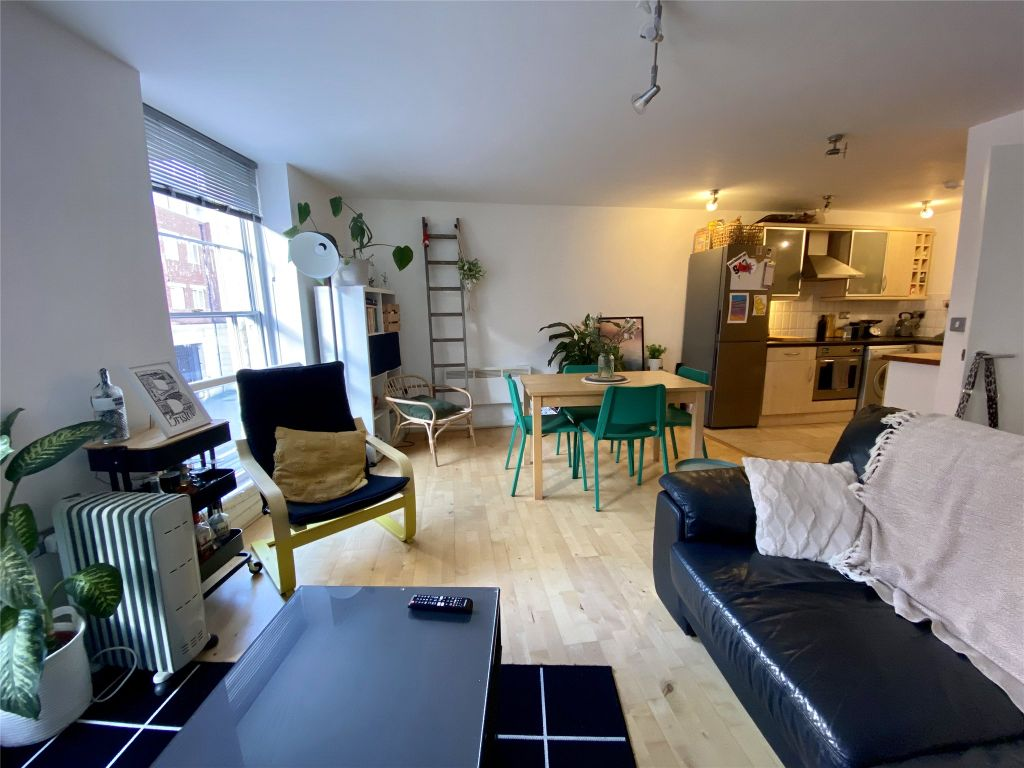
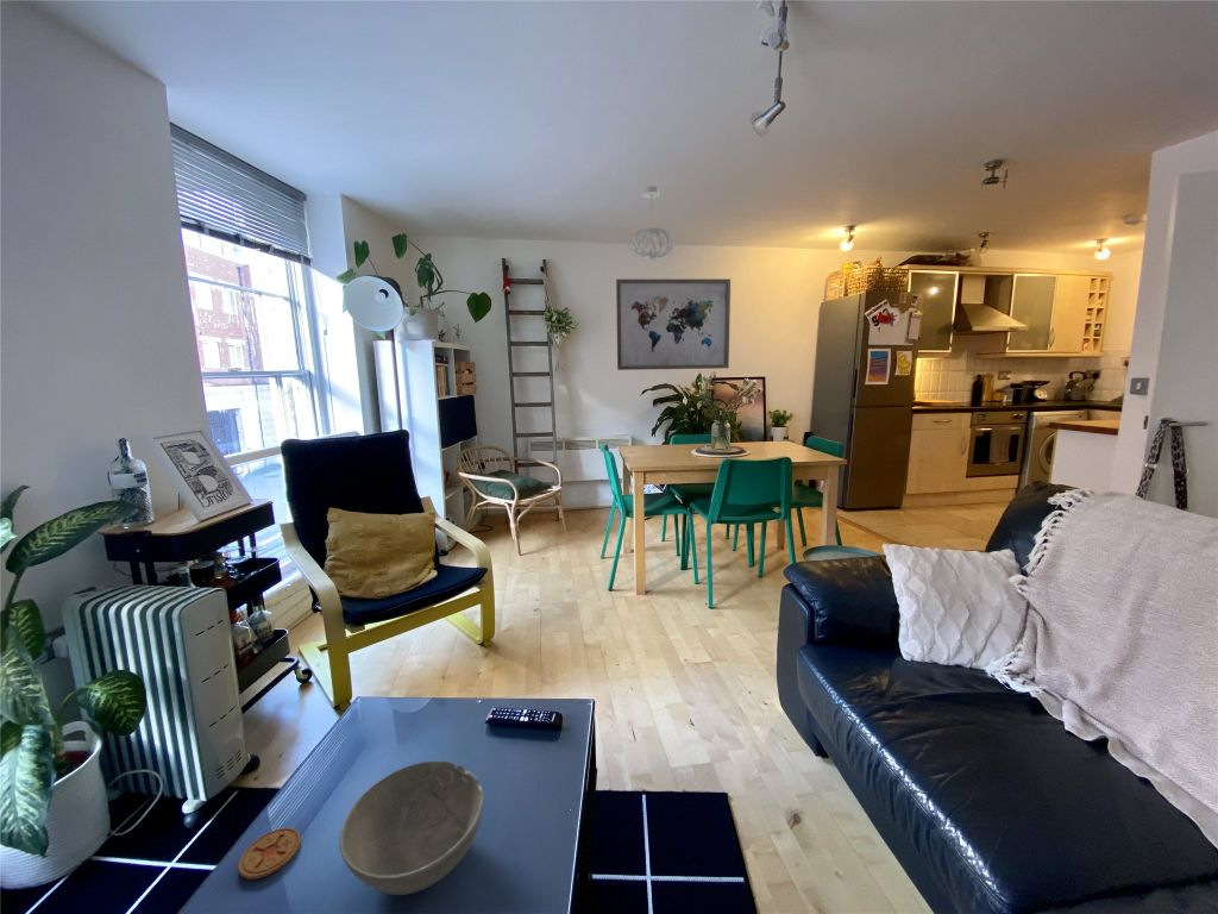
+ bowl (416, 835)
+ coaster (270, 852)
+ wall art (673, 324)
+ pendant light (651, 225)
